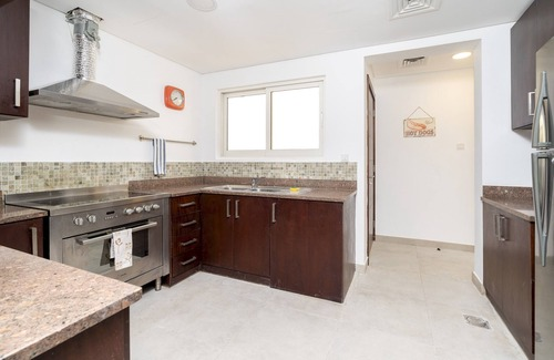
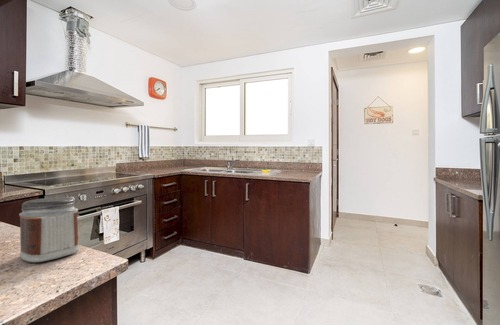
+ jar (50, 226)
